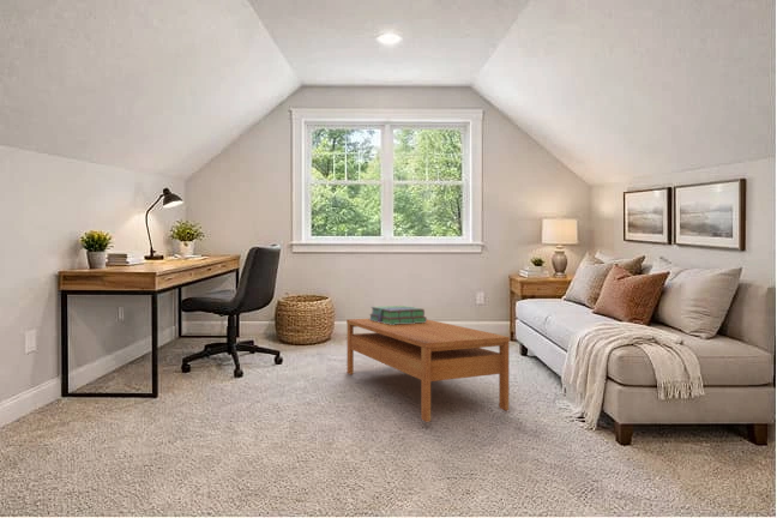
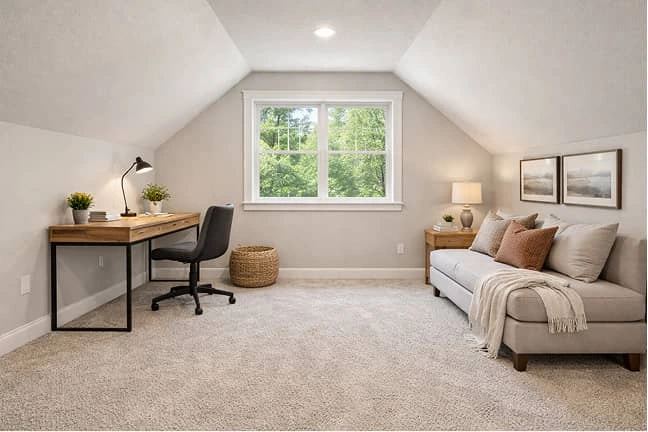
- stack of books (397, 314)
- coffee table (417, 359)
